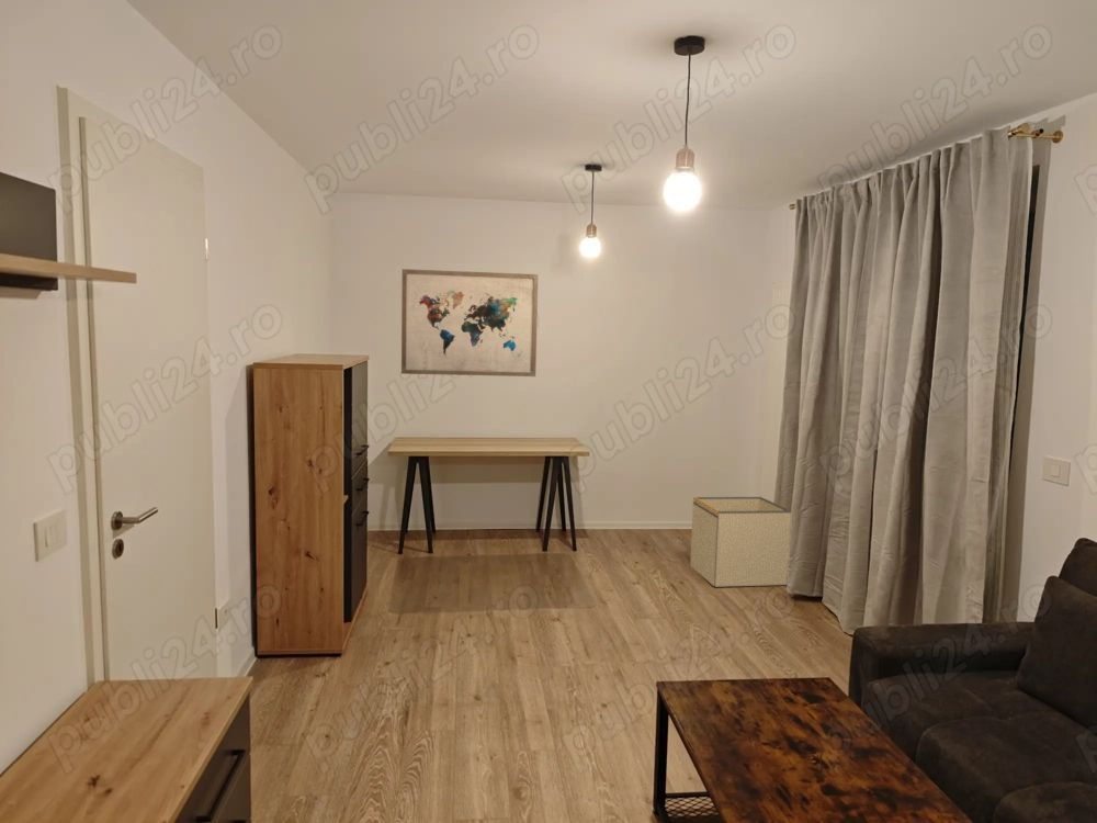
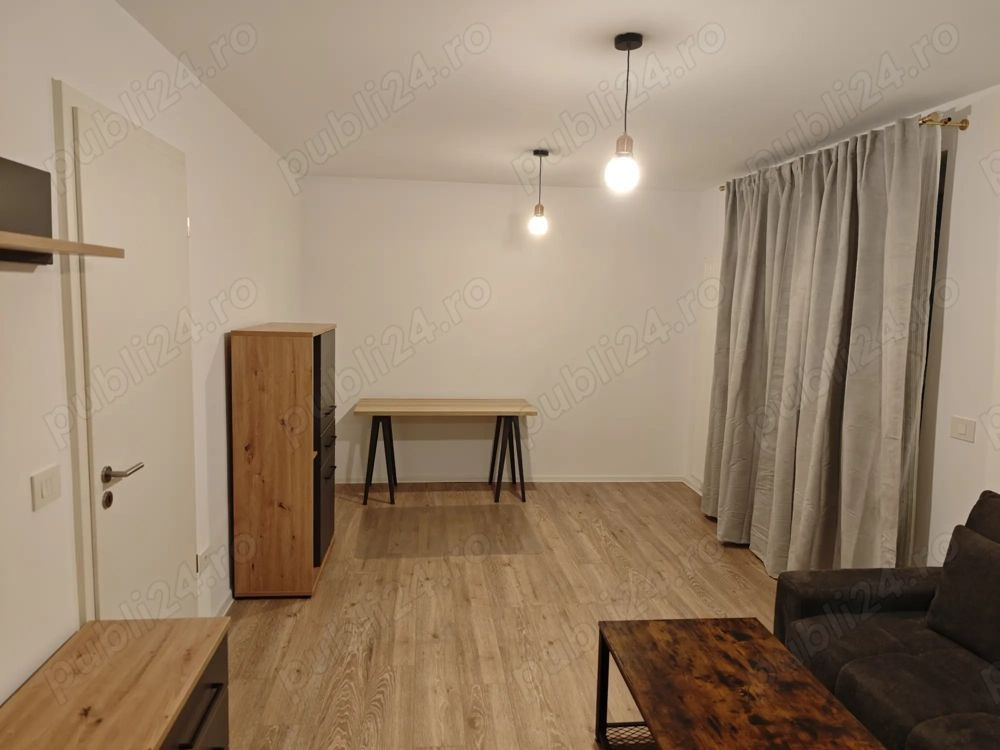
- storage bin (738, 539)
- wall art (470, 324)
